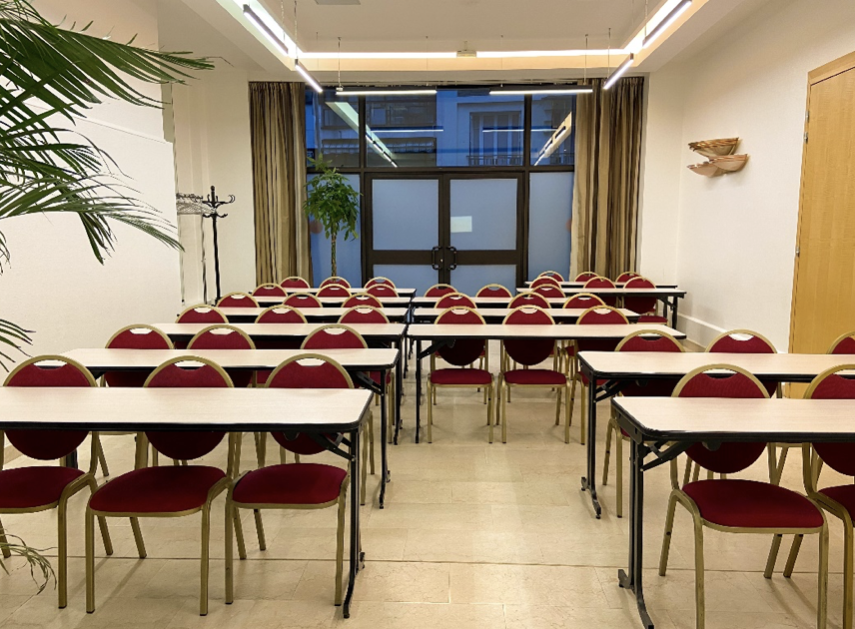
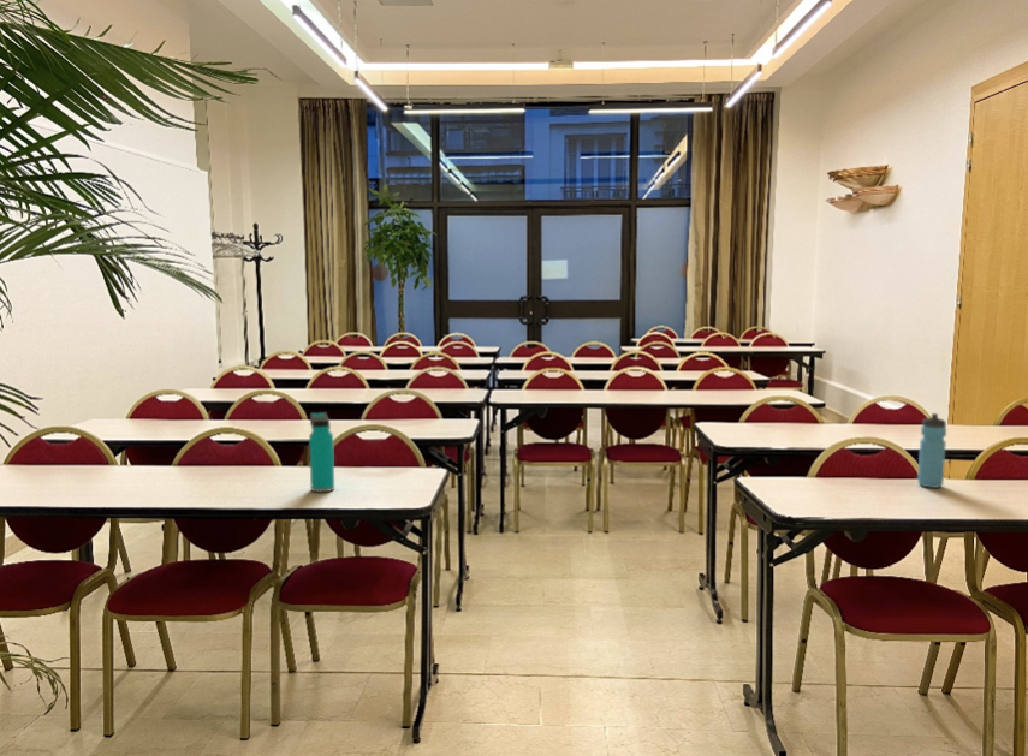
+ water bottle (932, 450)
+ water bottle (321, 451)
